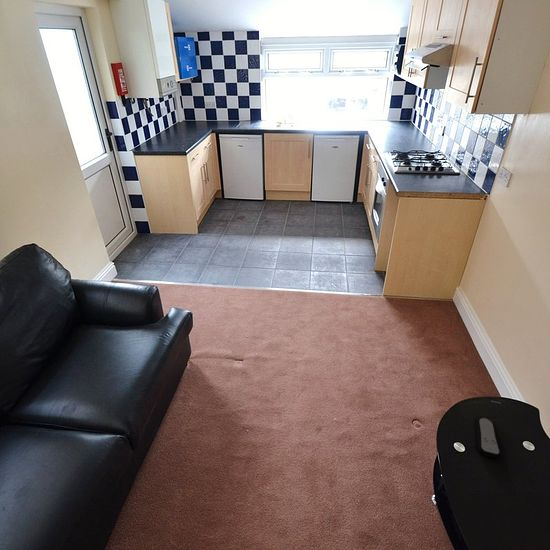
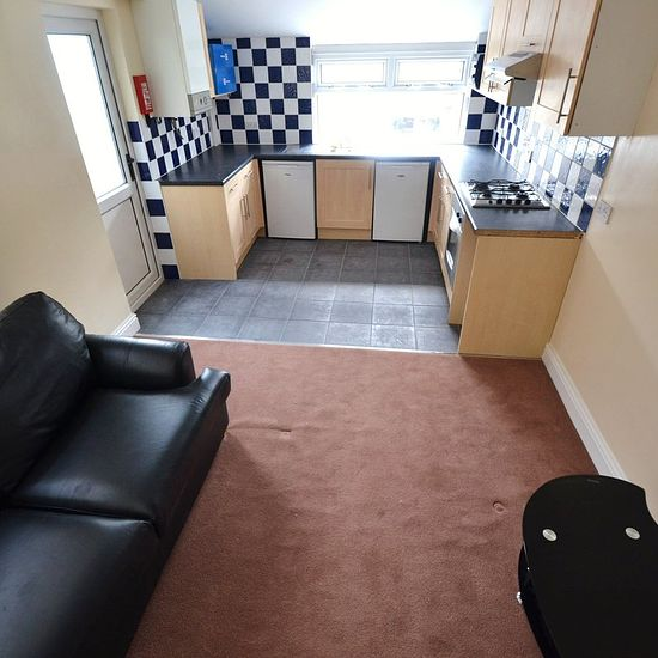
- remote control (487, 436)
